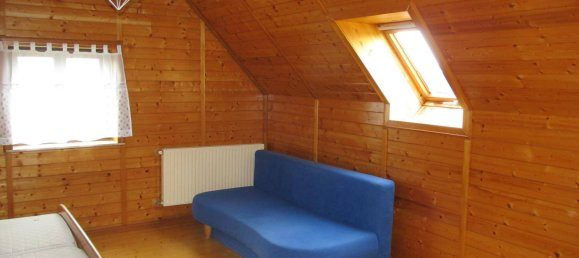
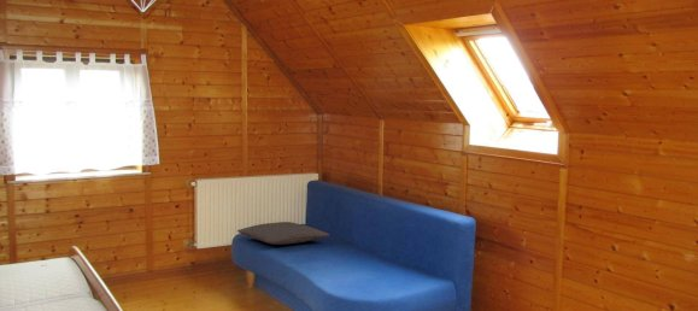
+ pillow (282, 233)
